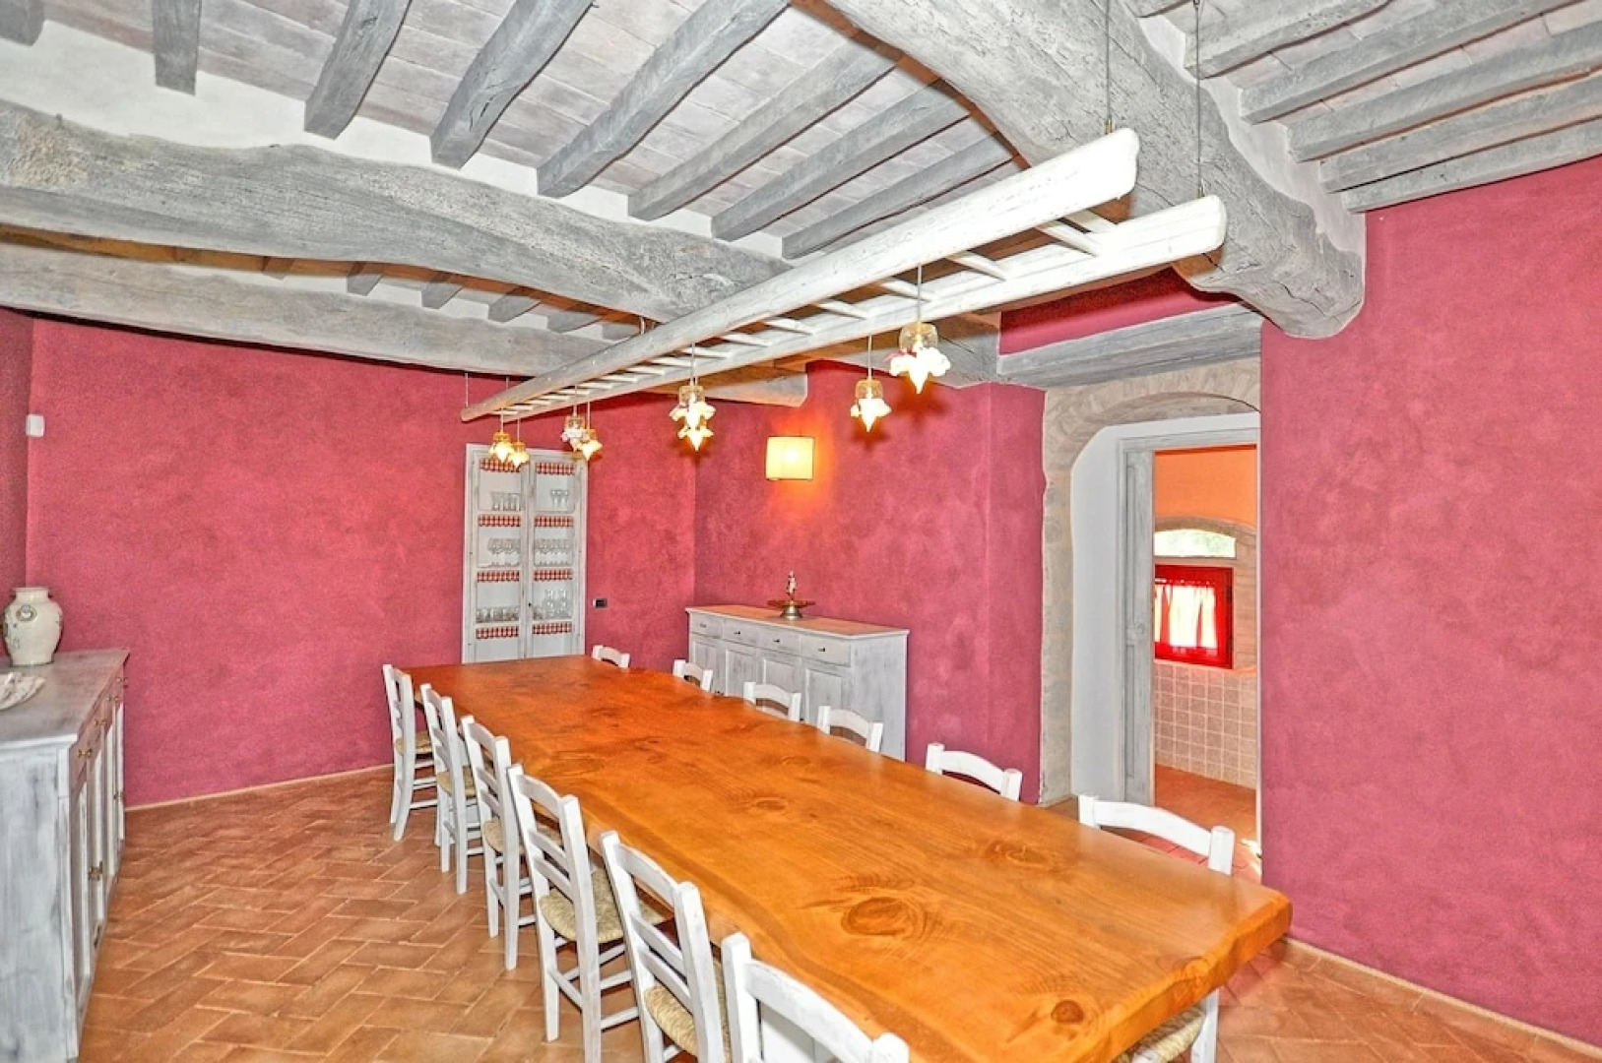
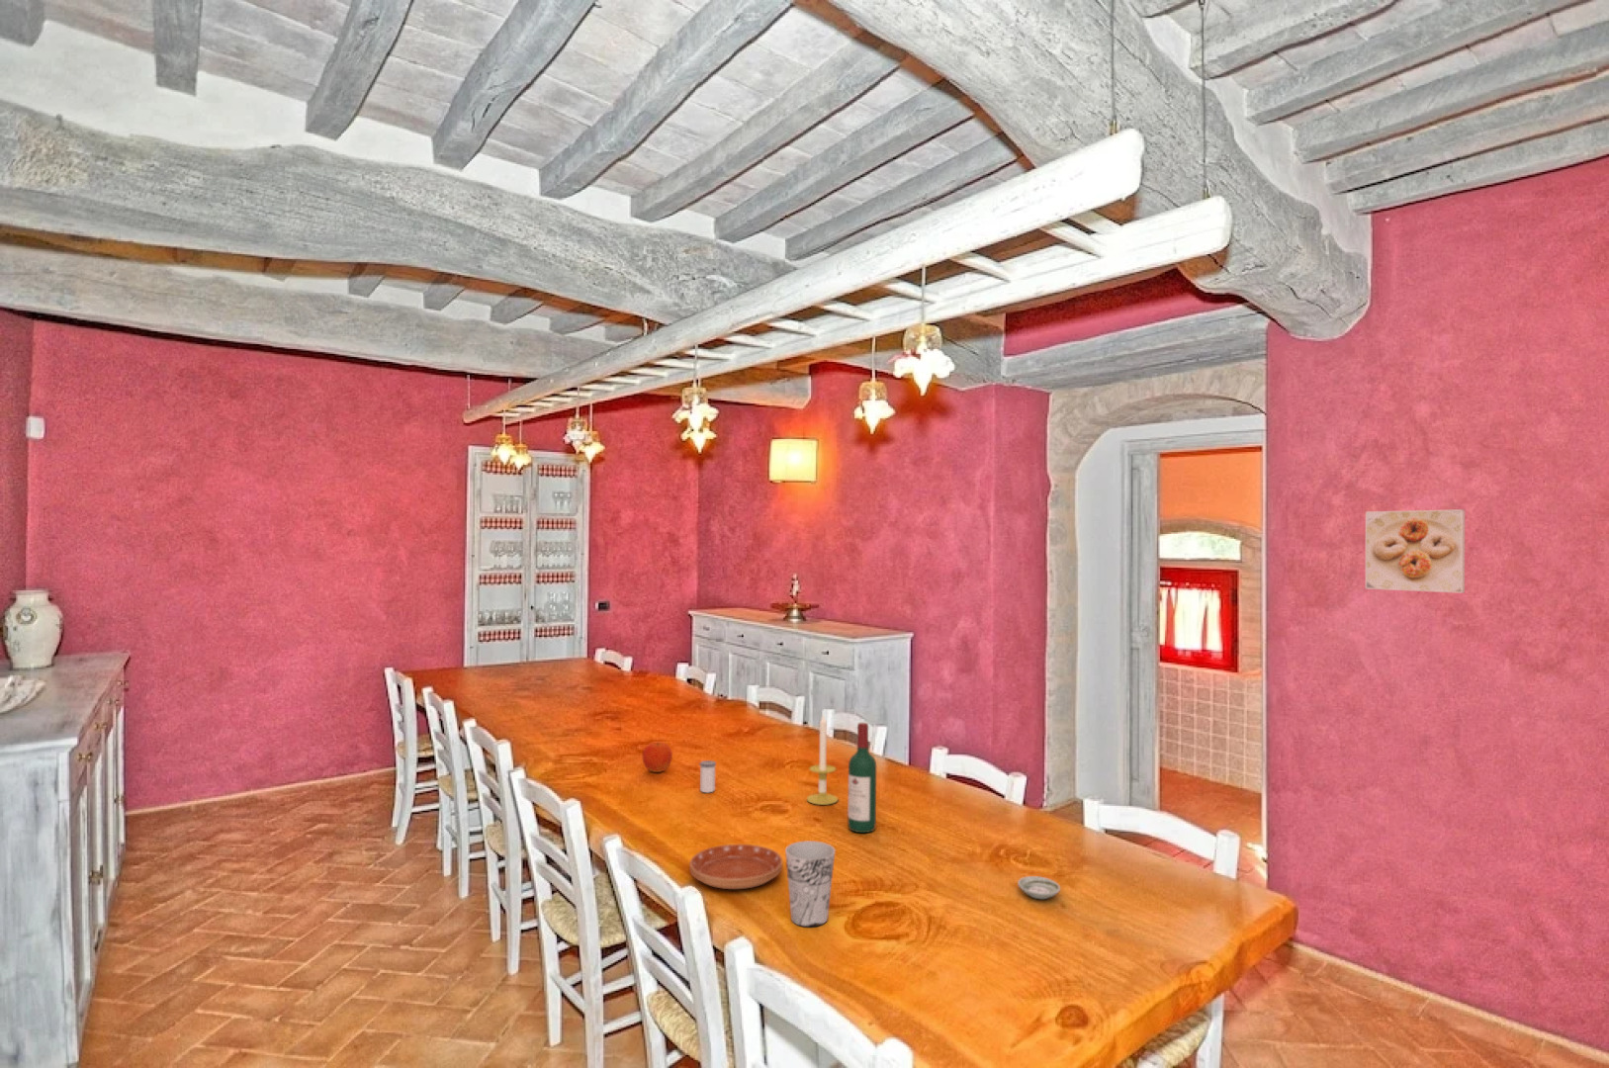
+ salt shaker (707, 776)
+ fruit (657, 757)
+ wine bottle (863, 775)
+ candle (822, 757)
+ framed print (1414, 549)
+ cup (809, 884)
+ saucer (735, 868)
+ saucer (1038, 889)
